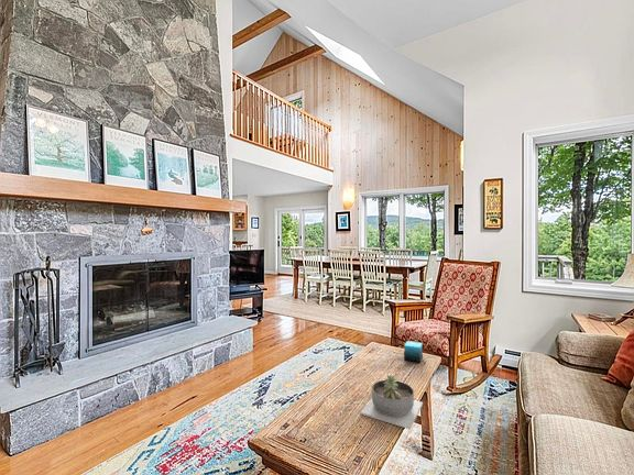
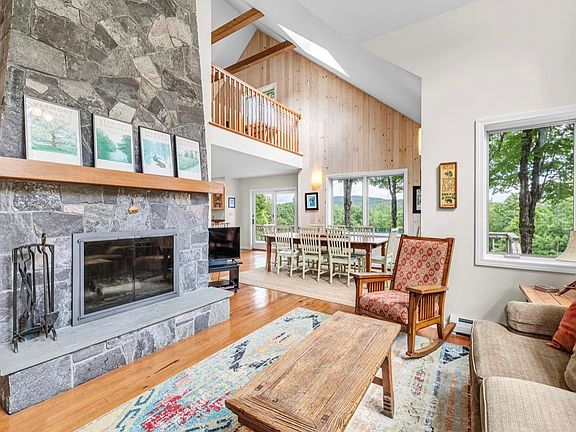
- succulent planter (392, 391)
- candle (413, 347)
